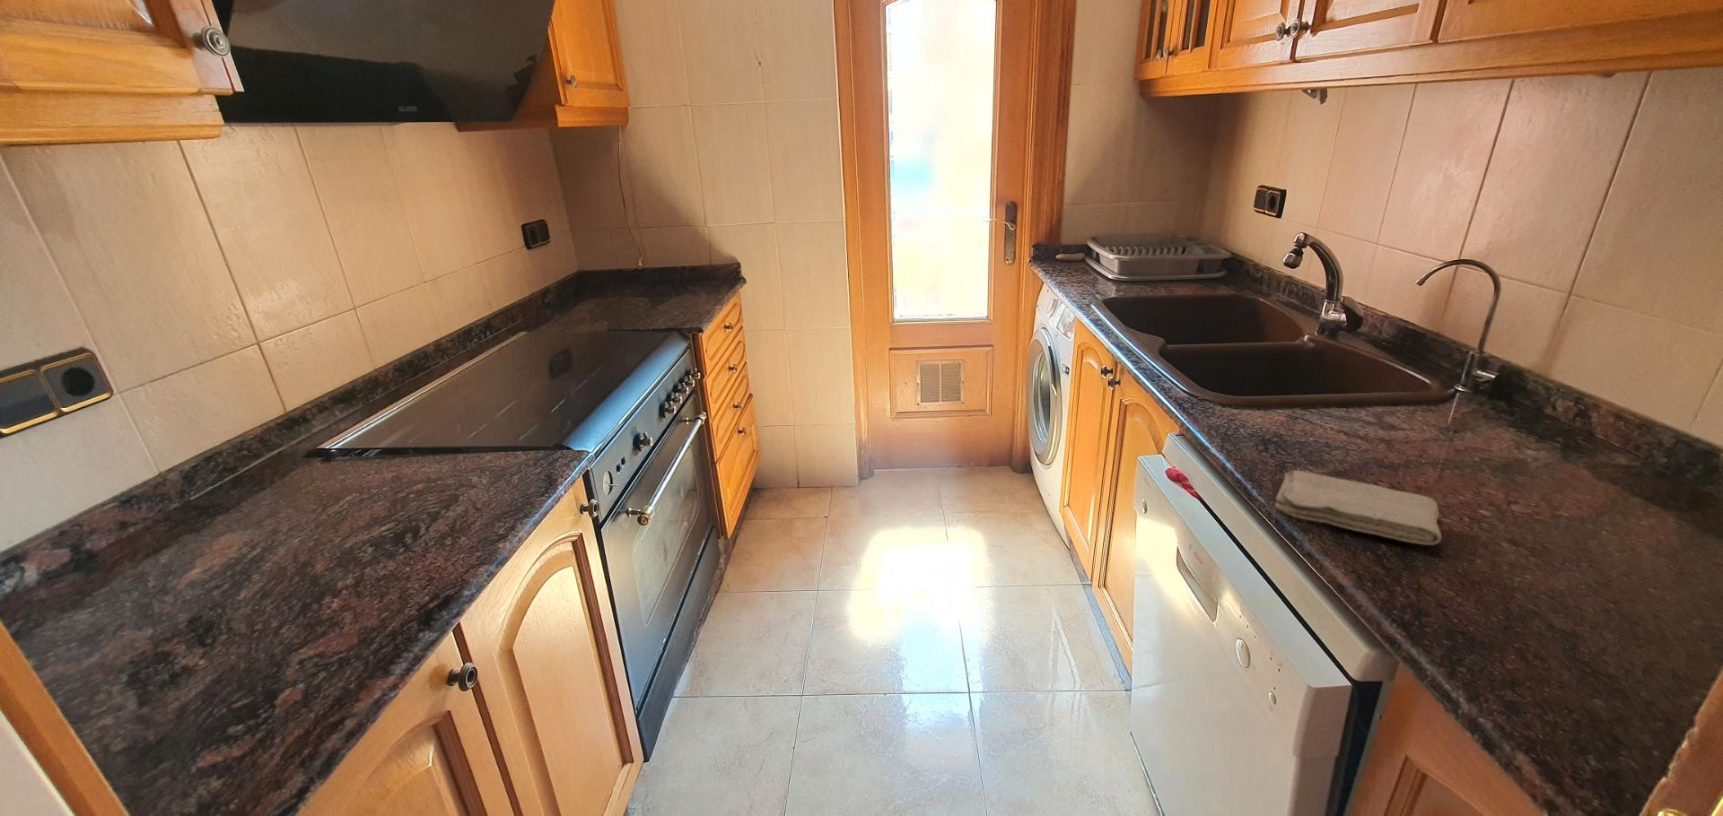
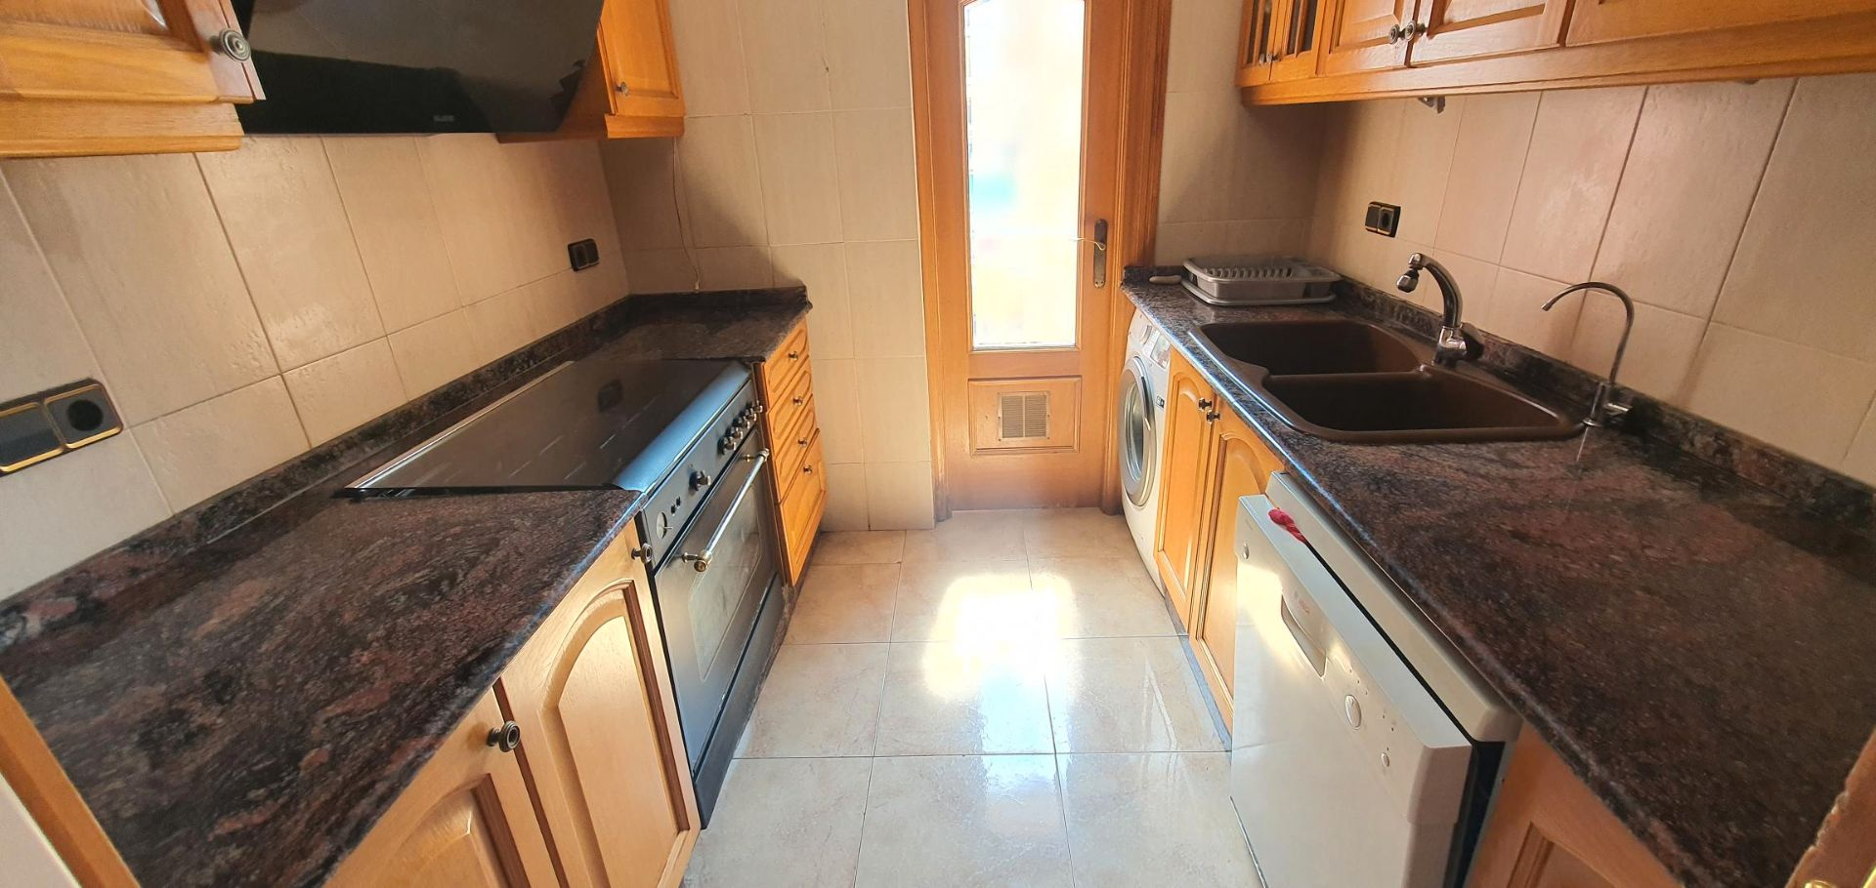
- washcloth (1355, 503)
